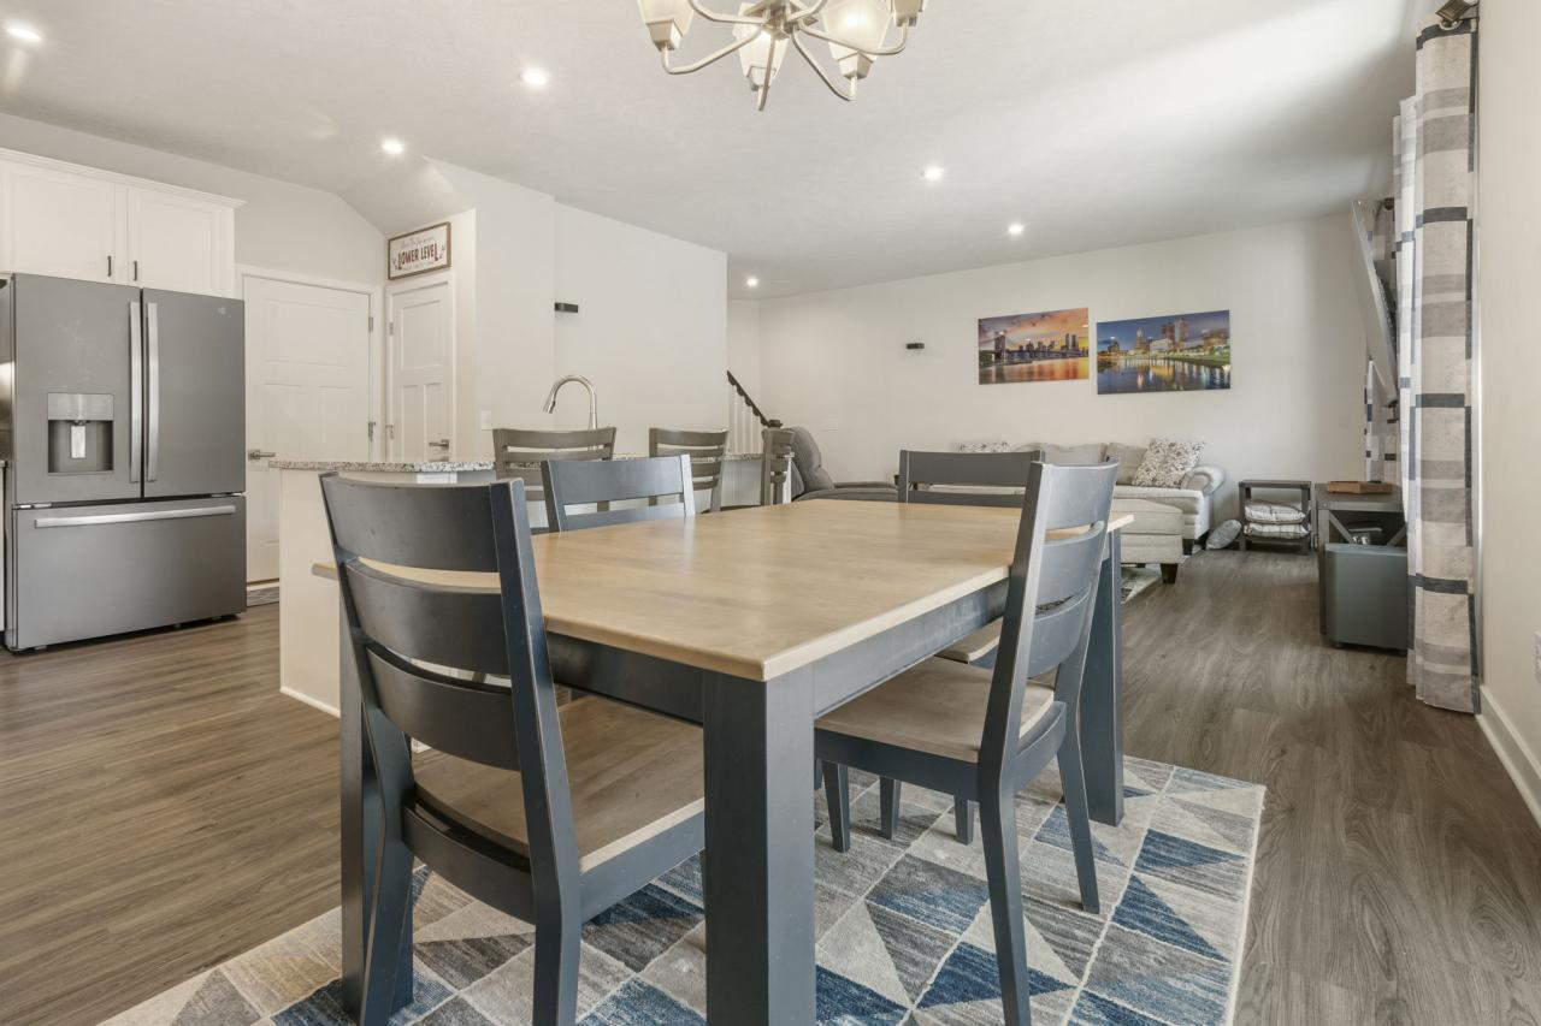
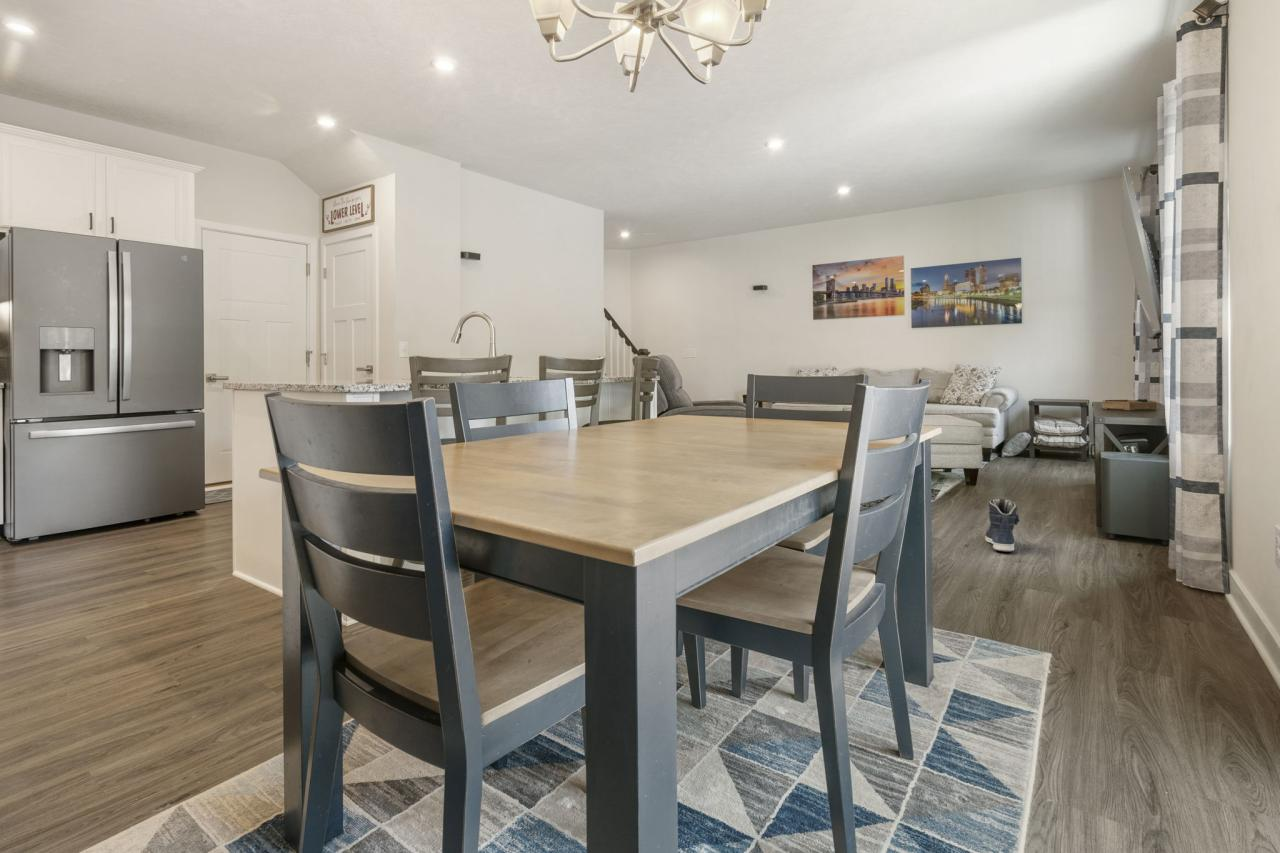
+ sneaker (999, 521)
